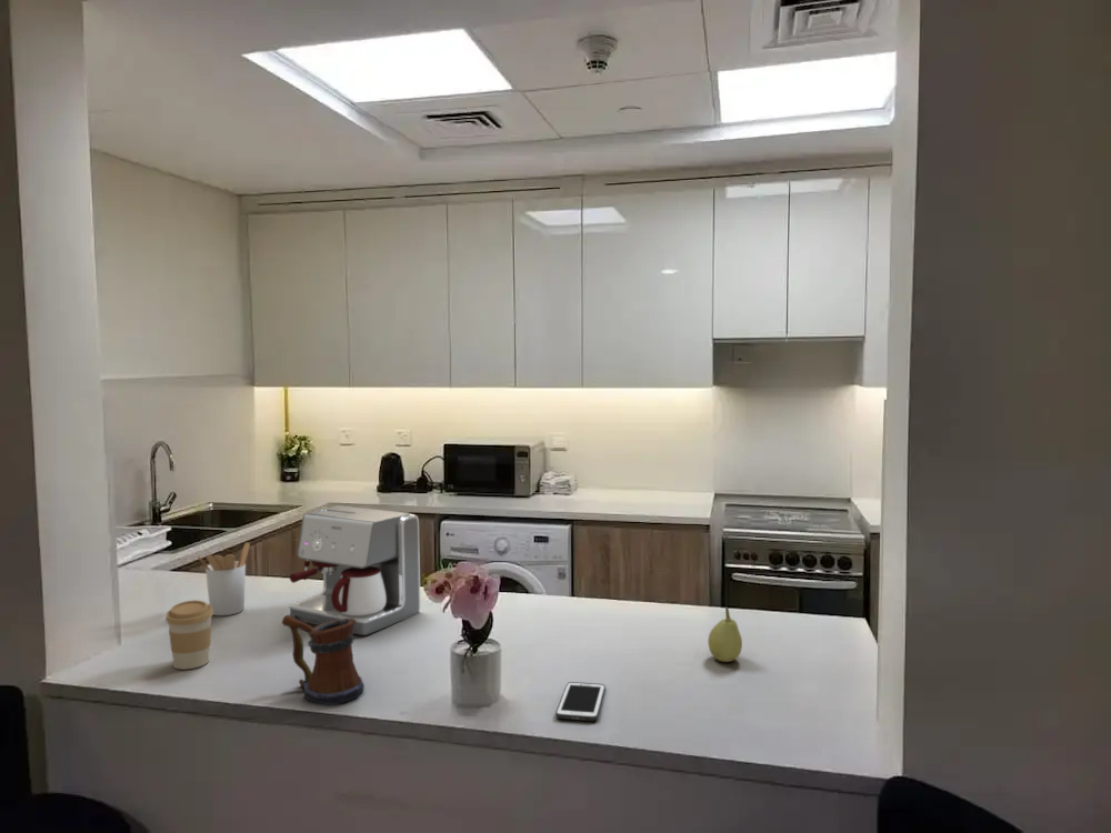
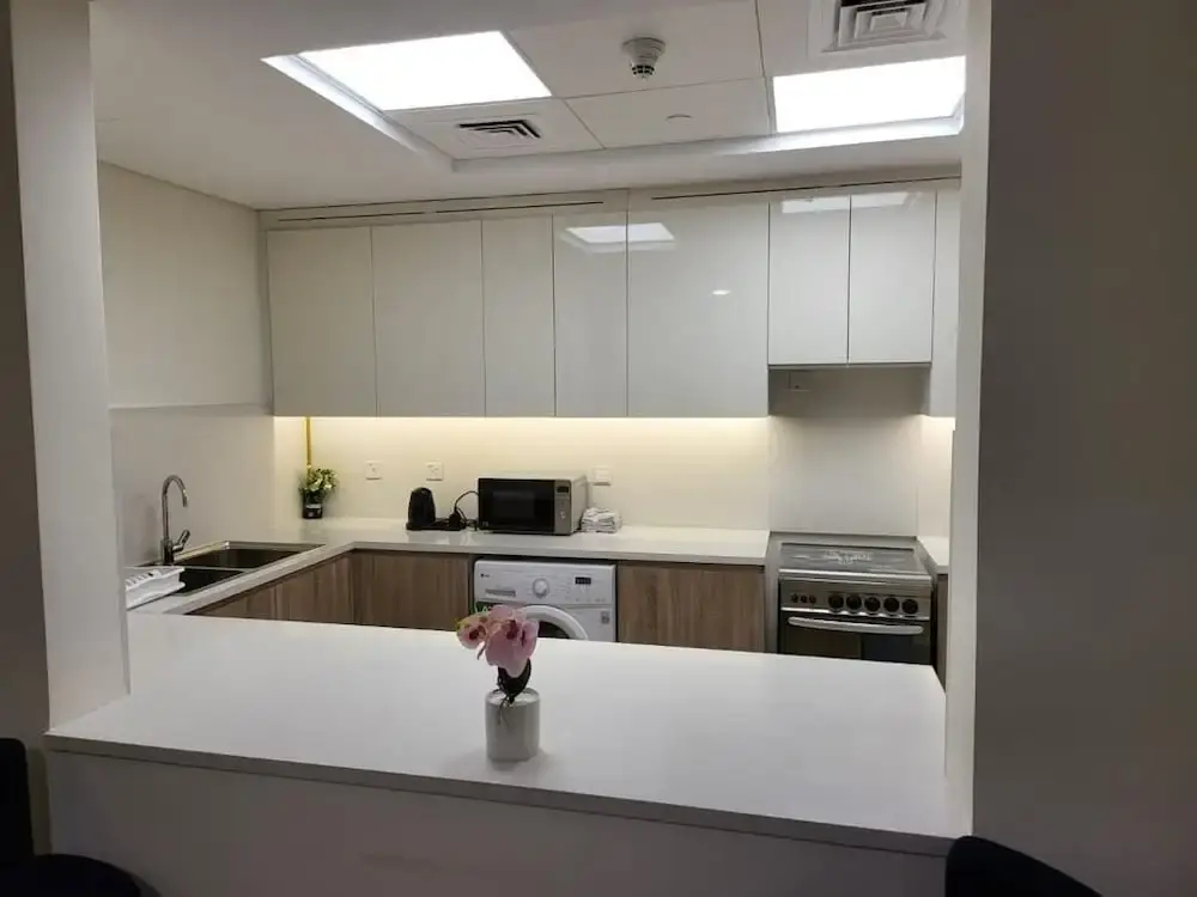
- coffee cup (190, 633)
- utensil holder (224, 580)
- mug (320, 654)
- cell phone (581, 700)
- fruit (724, 632)
- coffee maker (354, 564)
